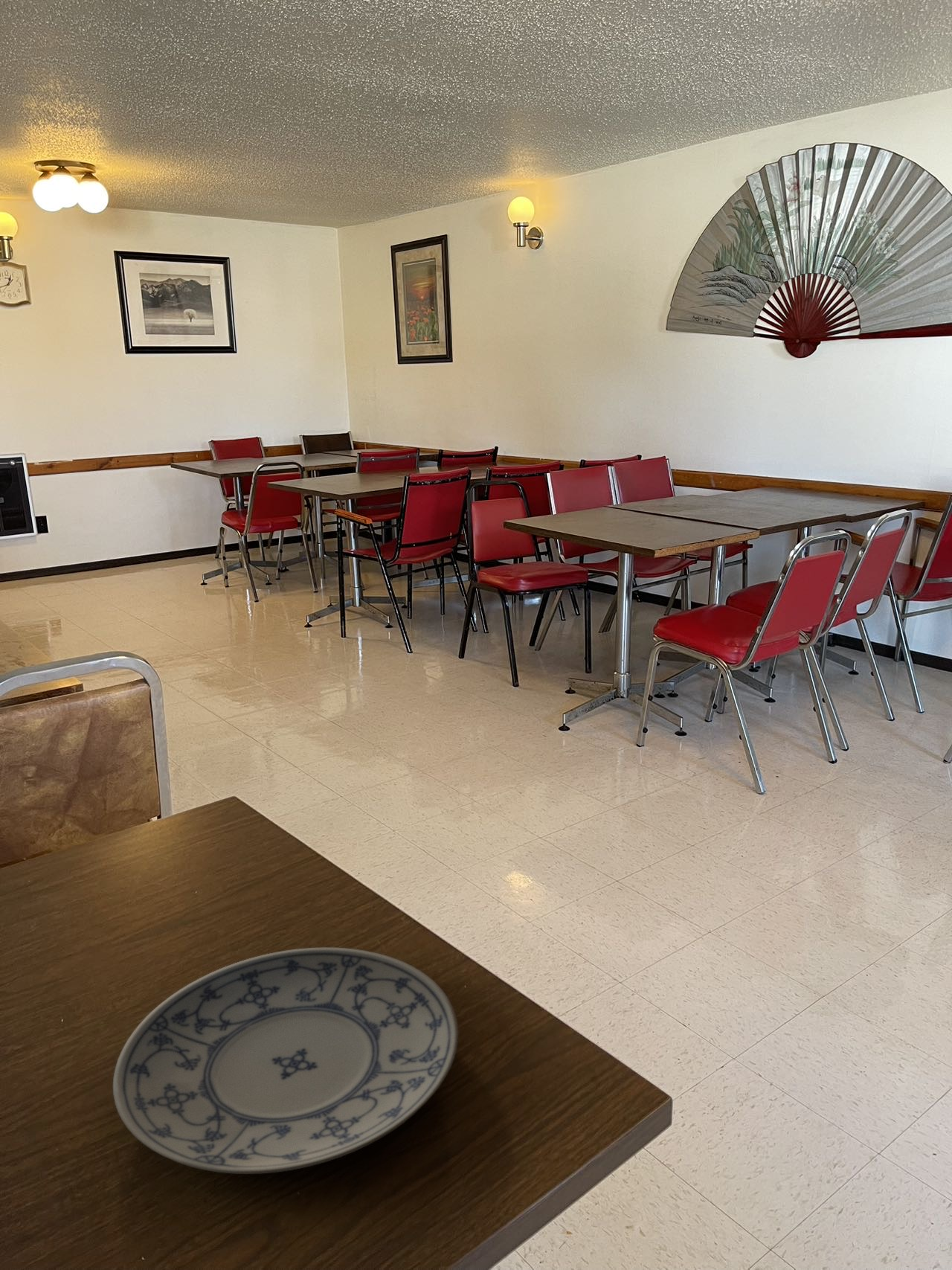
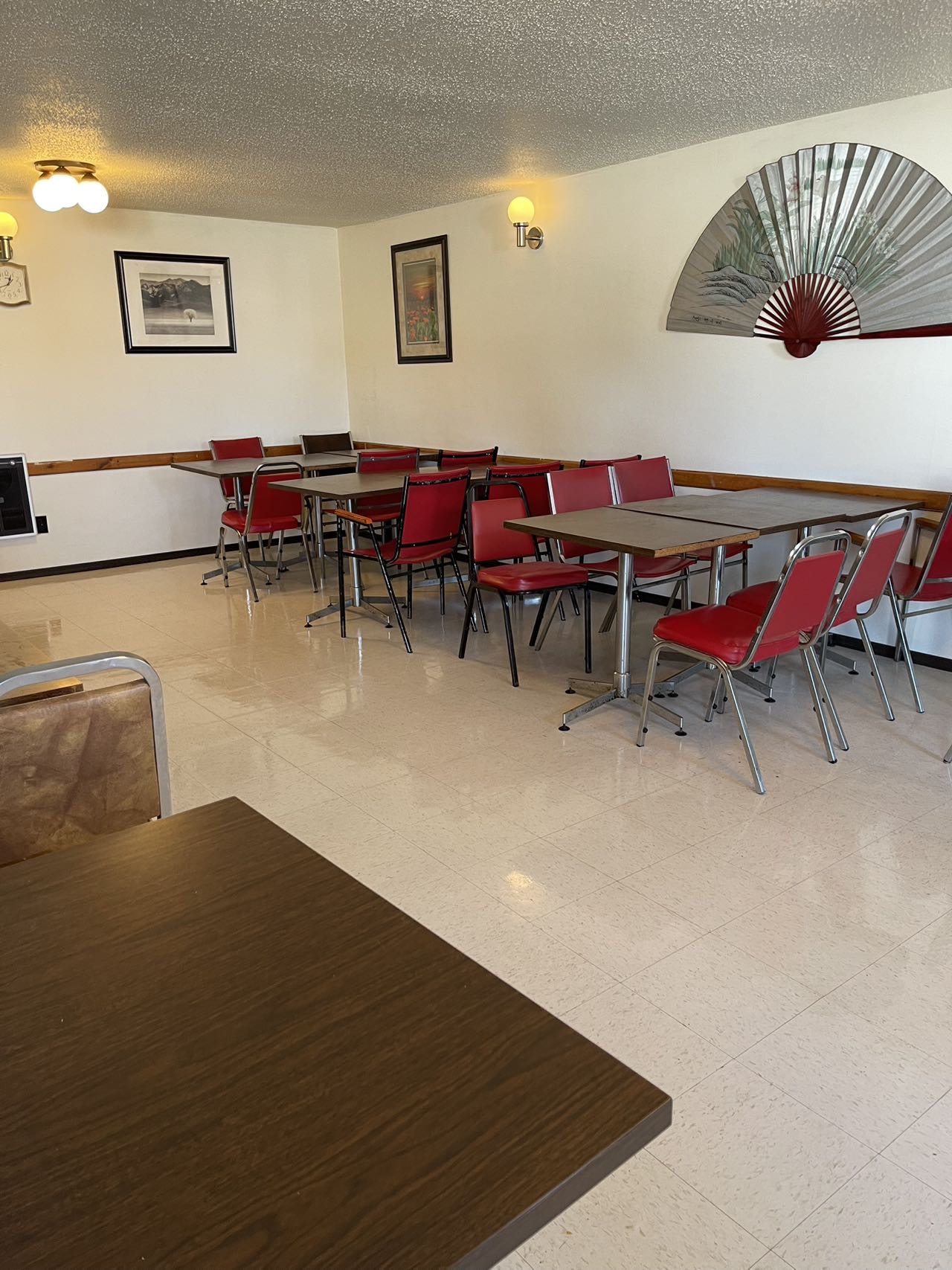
- plate (292, 1055)
